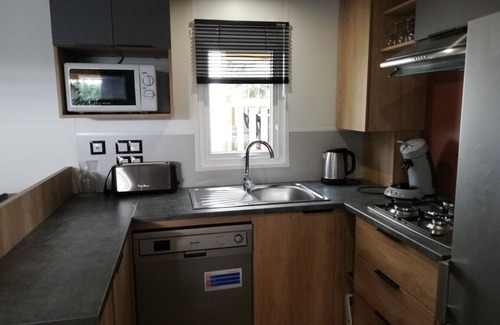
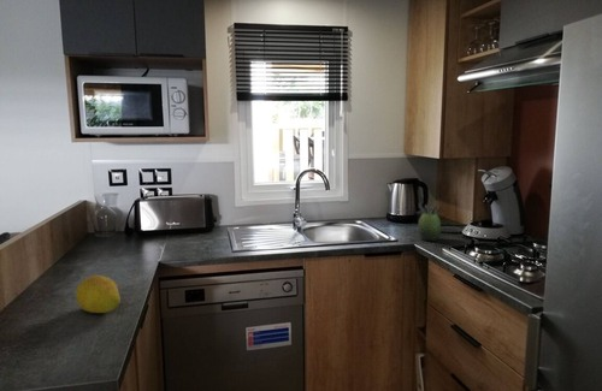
+ fruit (99, 294)
+ succulent plant (429, 221)
